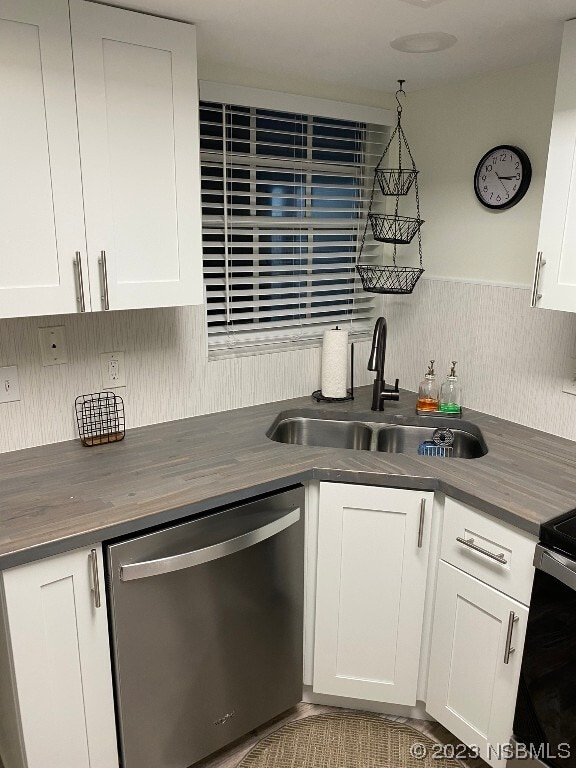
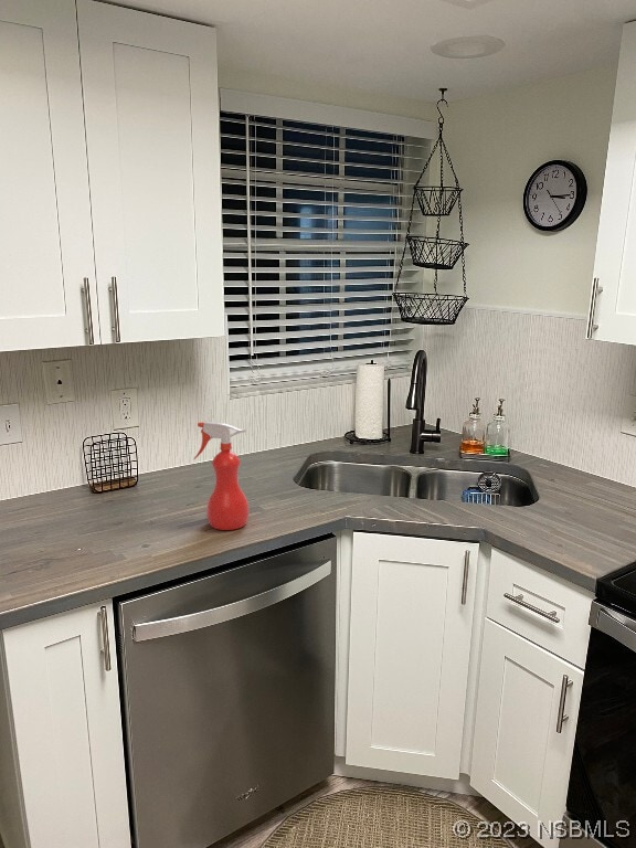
+ spray bottle (221, 474)
